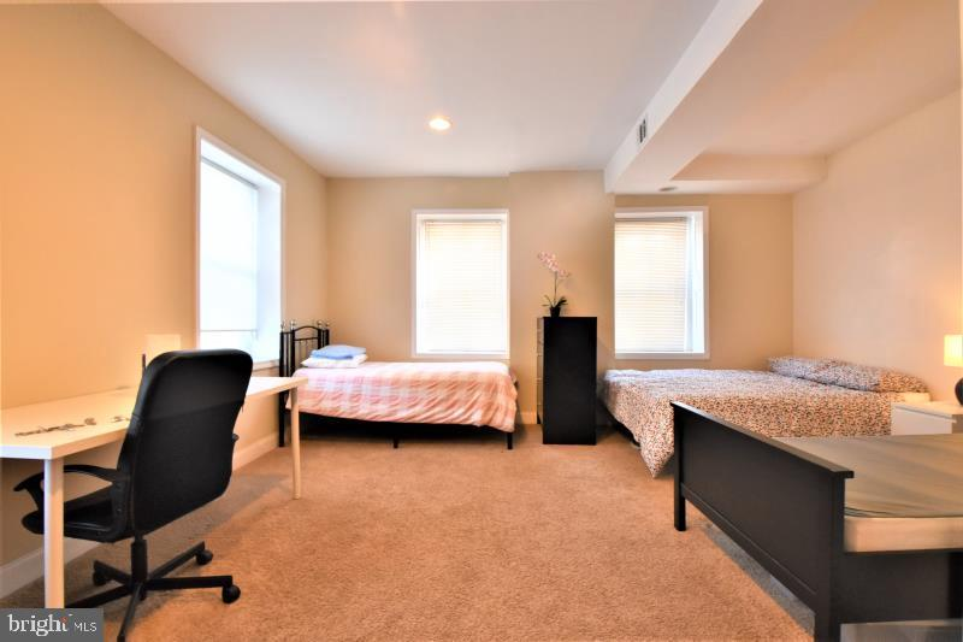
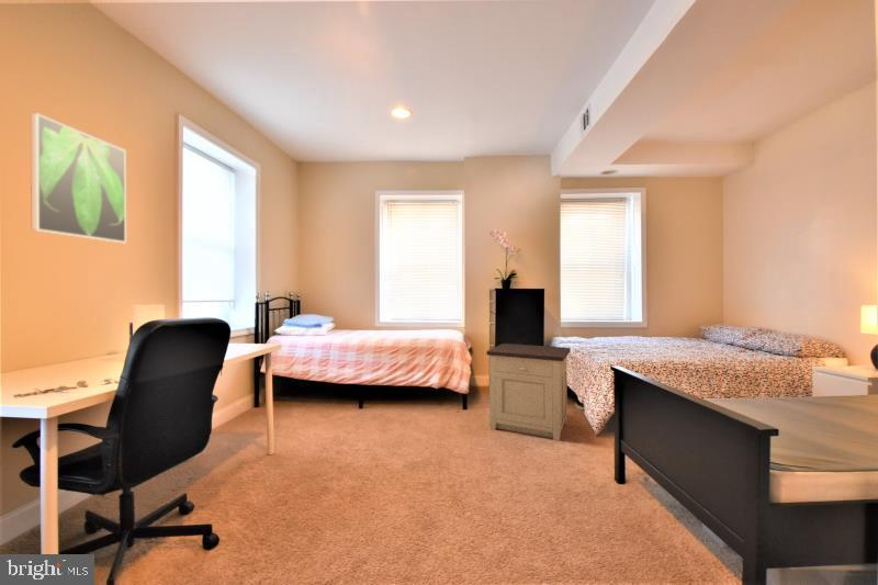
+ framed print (83, 185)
+ nightstand (529, 387)
